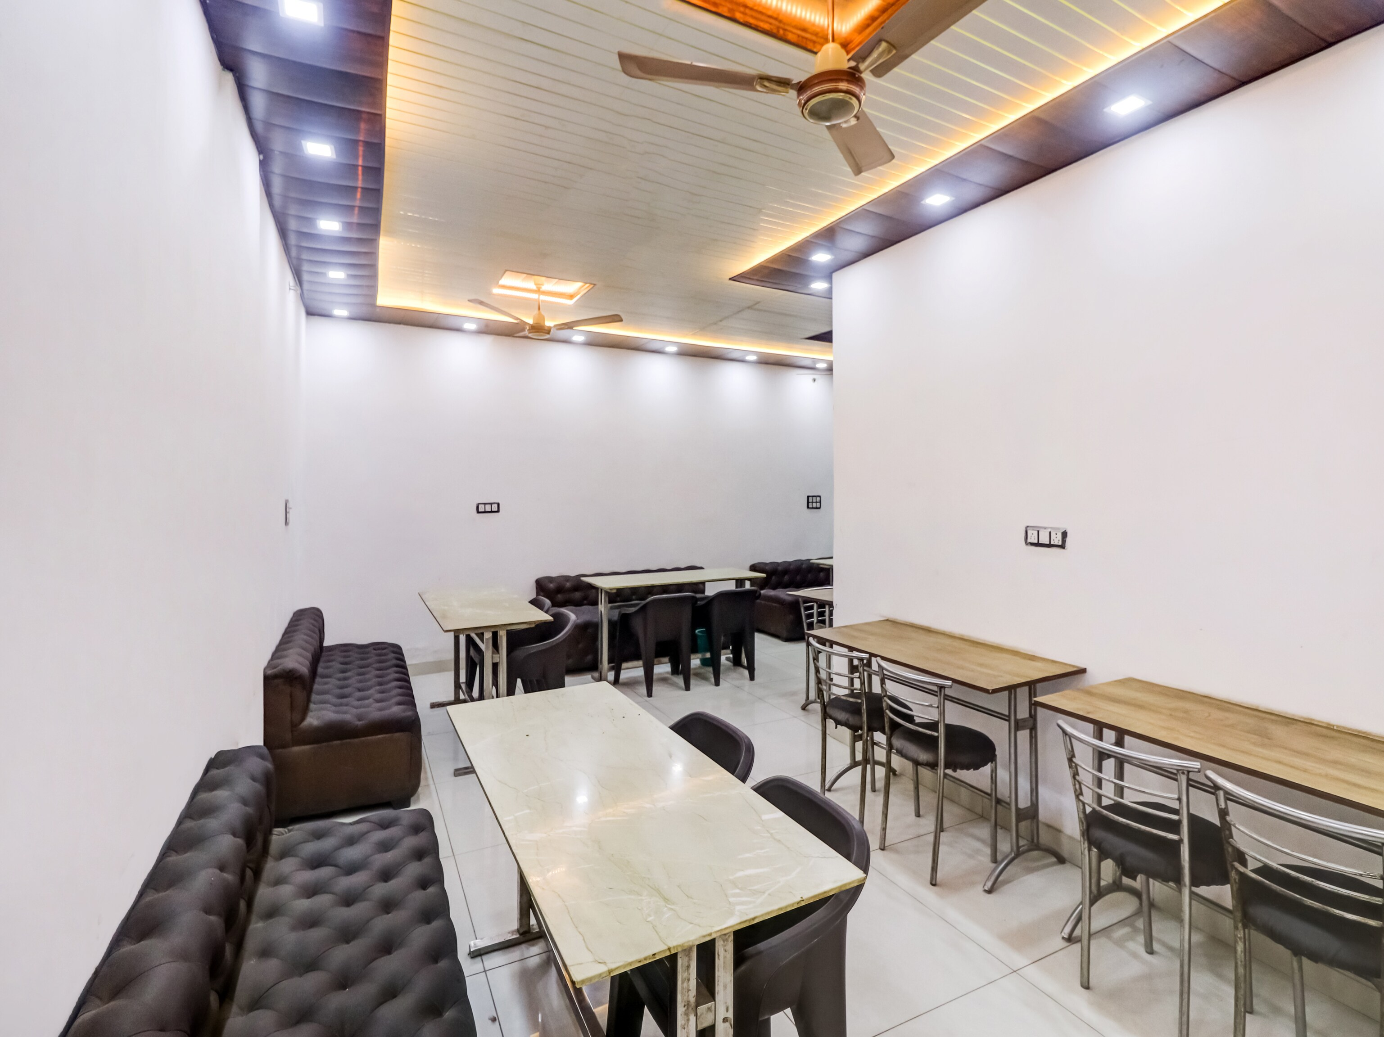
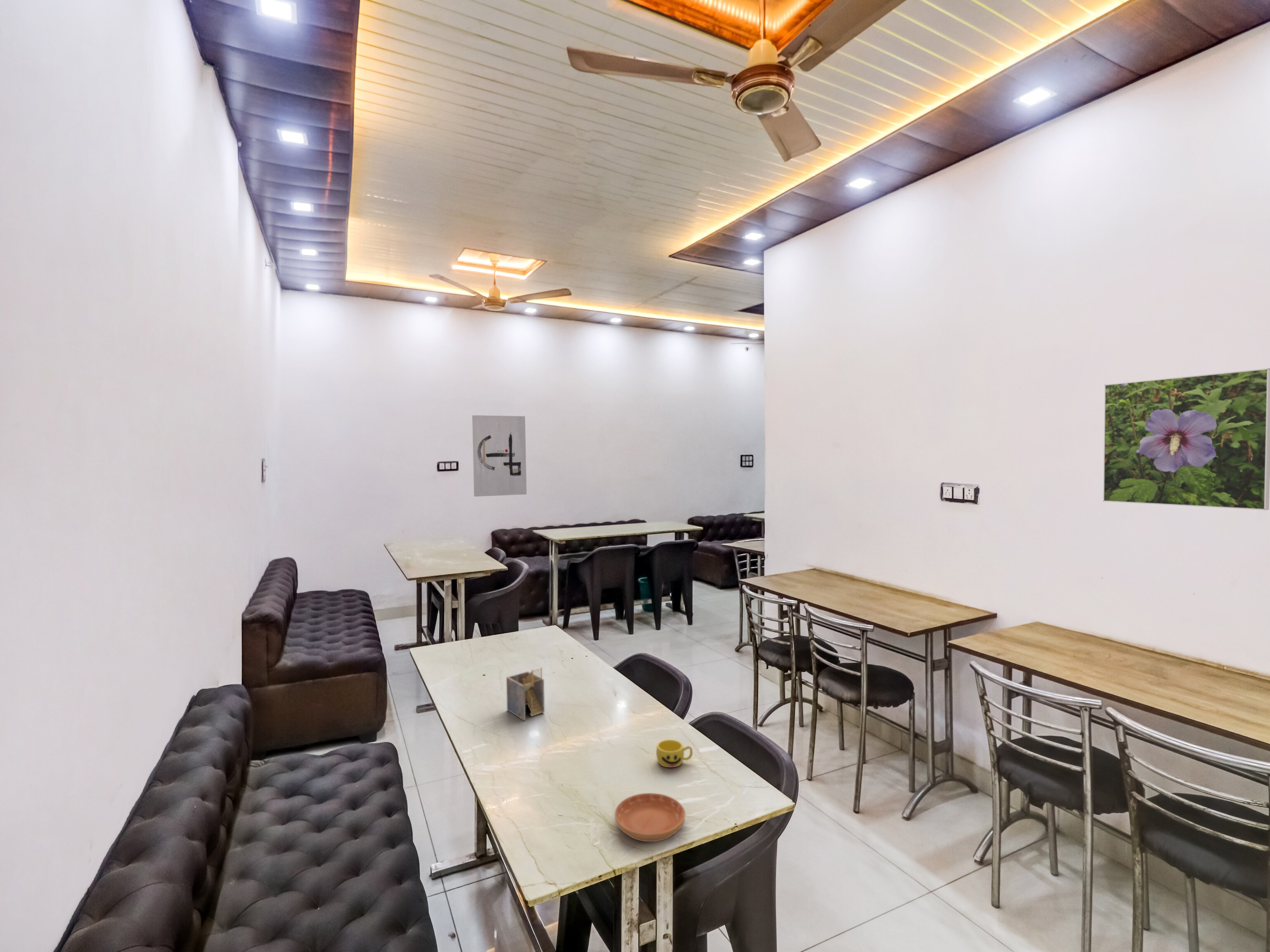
+ saucer (650, 818)
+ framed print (1179, 441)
+ napkin holder (526, 689)
+ wall art (500, 455)
+ cup (674, 754)
